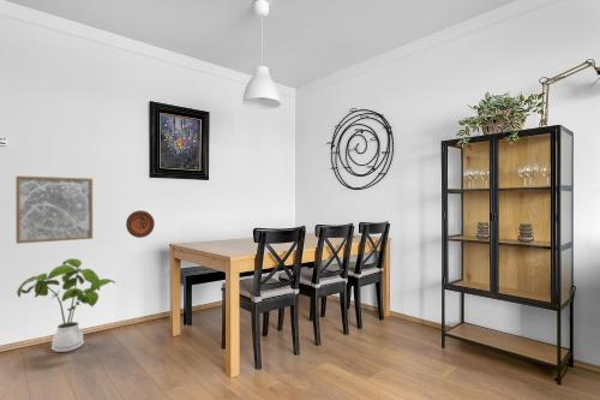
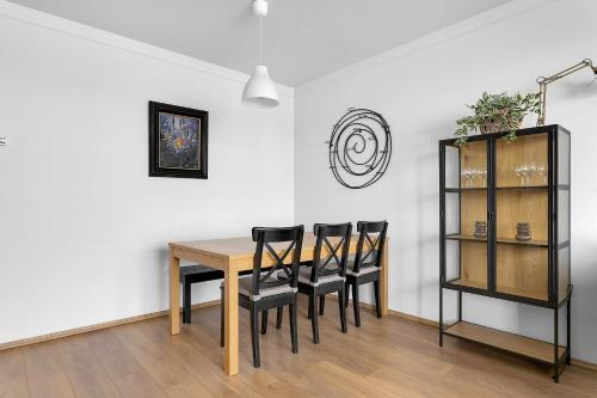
- house plant (76, 304)
- decorative plate (140, 223)
- wall art (56, 209)
